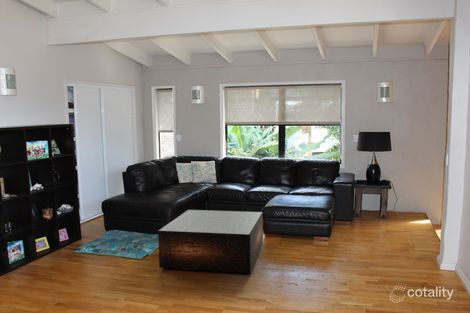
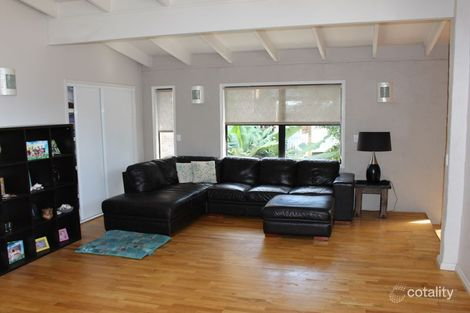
- coffee table (215, 237)
